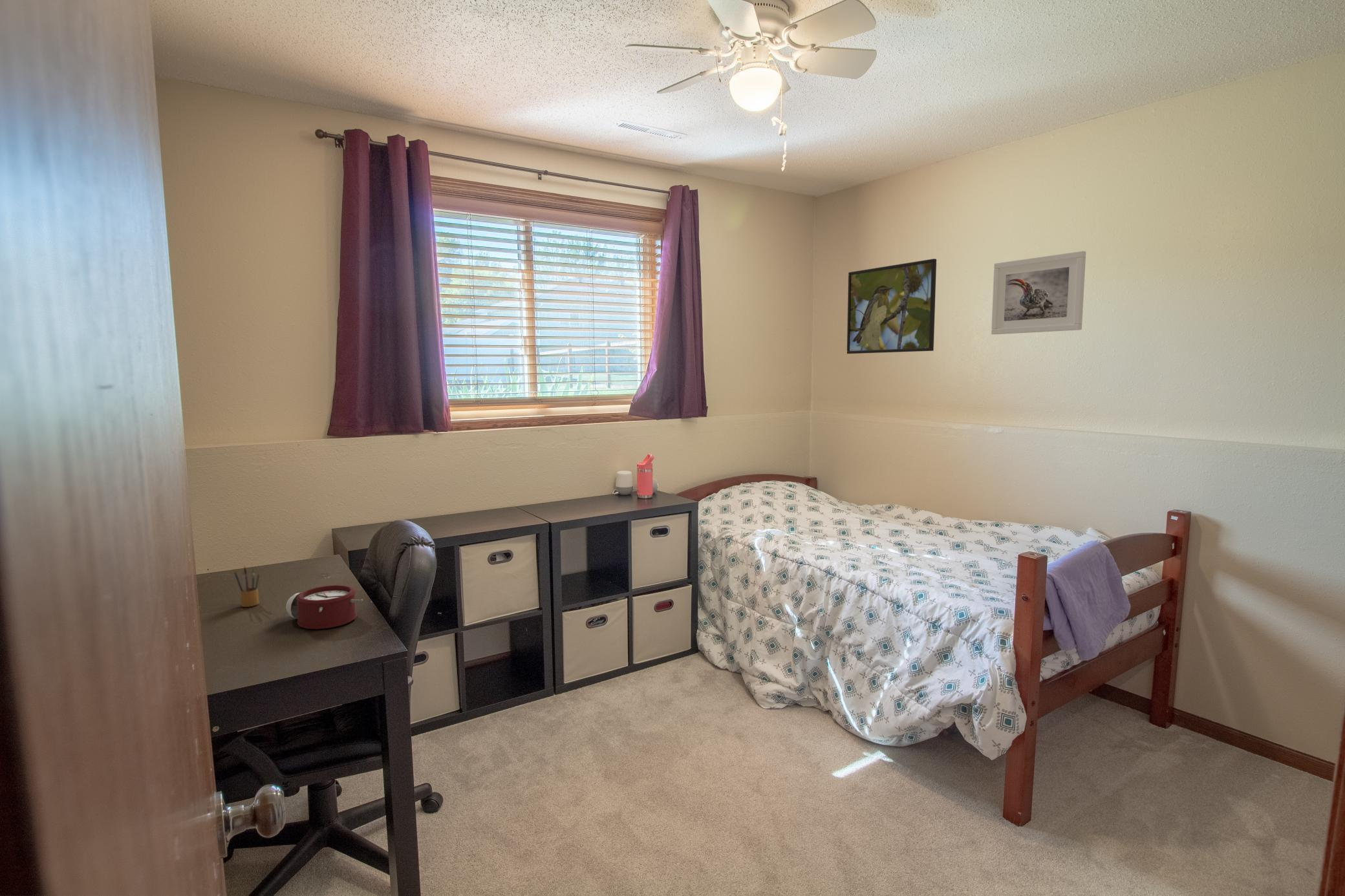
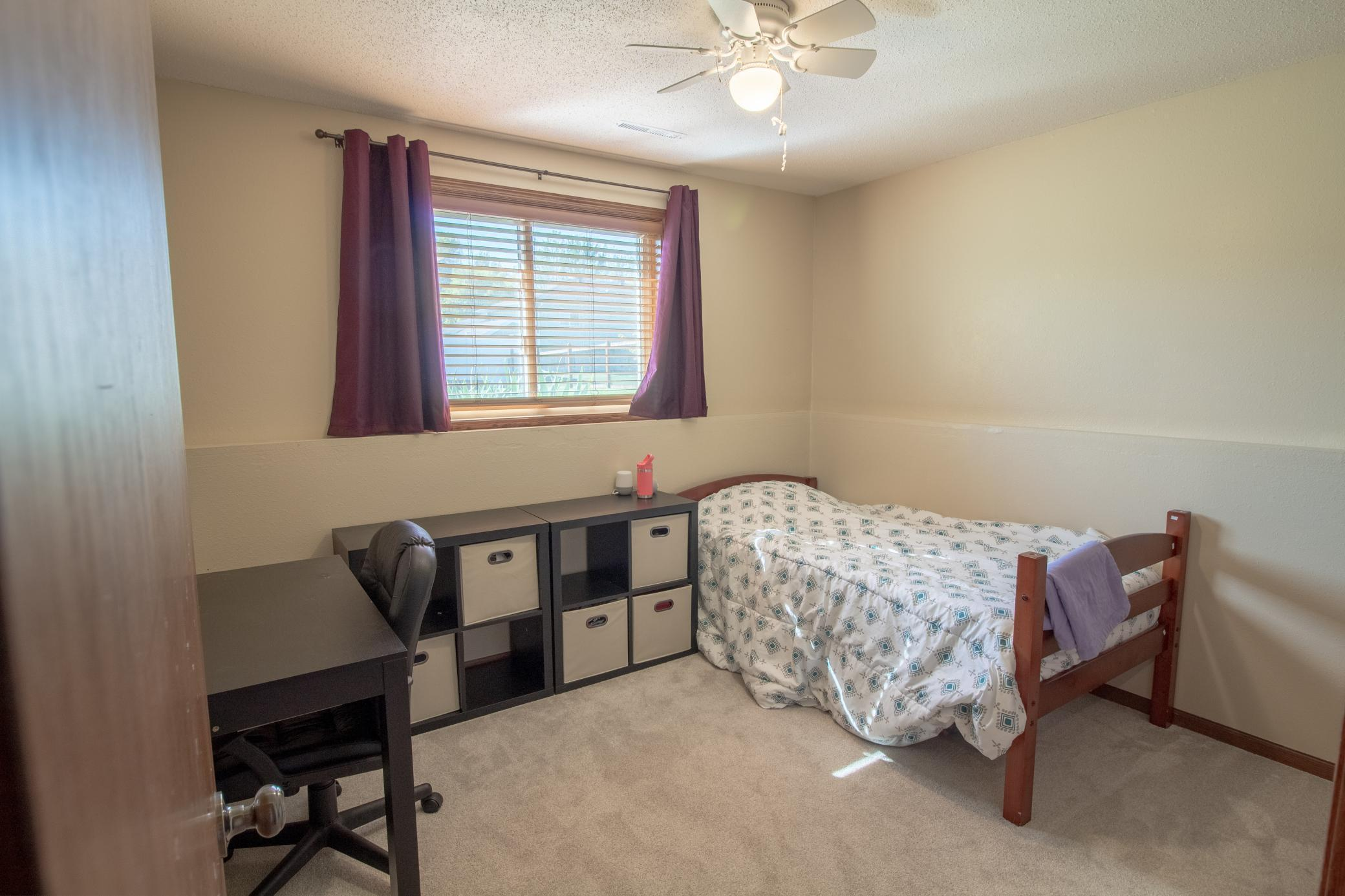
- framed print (1036, 295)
- alarm clock (323, 599)
- pencil box (248, 586)
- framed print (888, 309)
